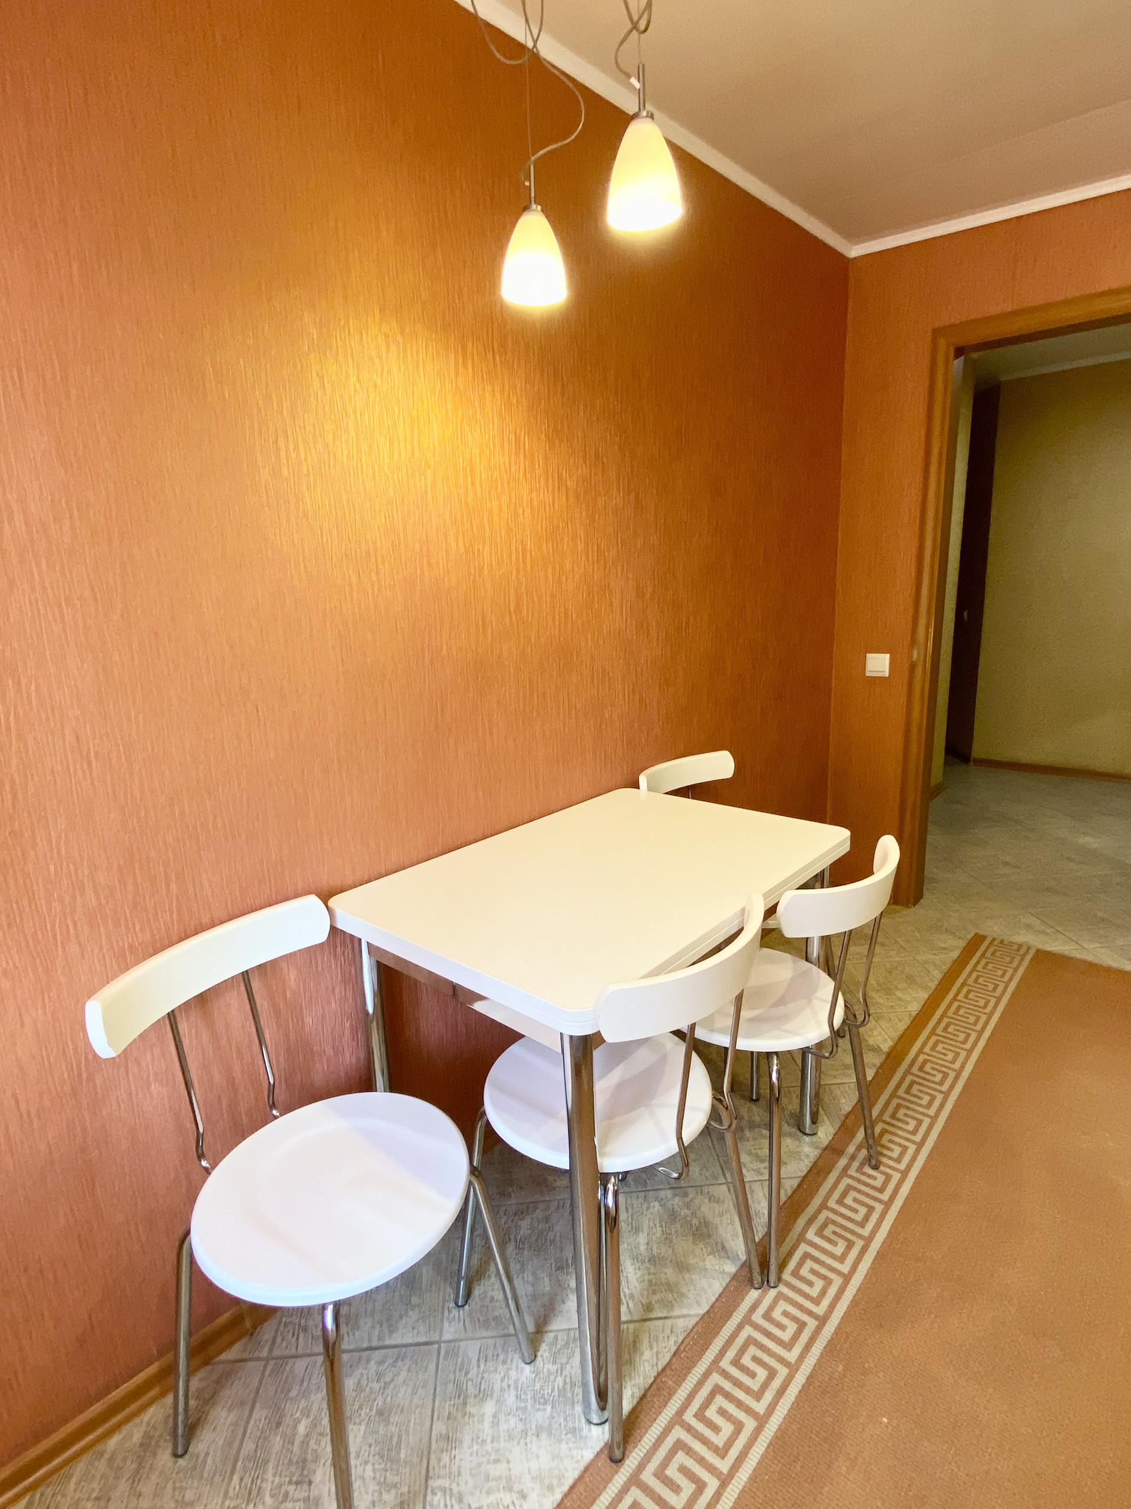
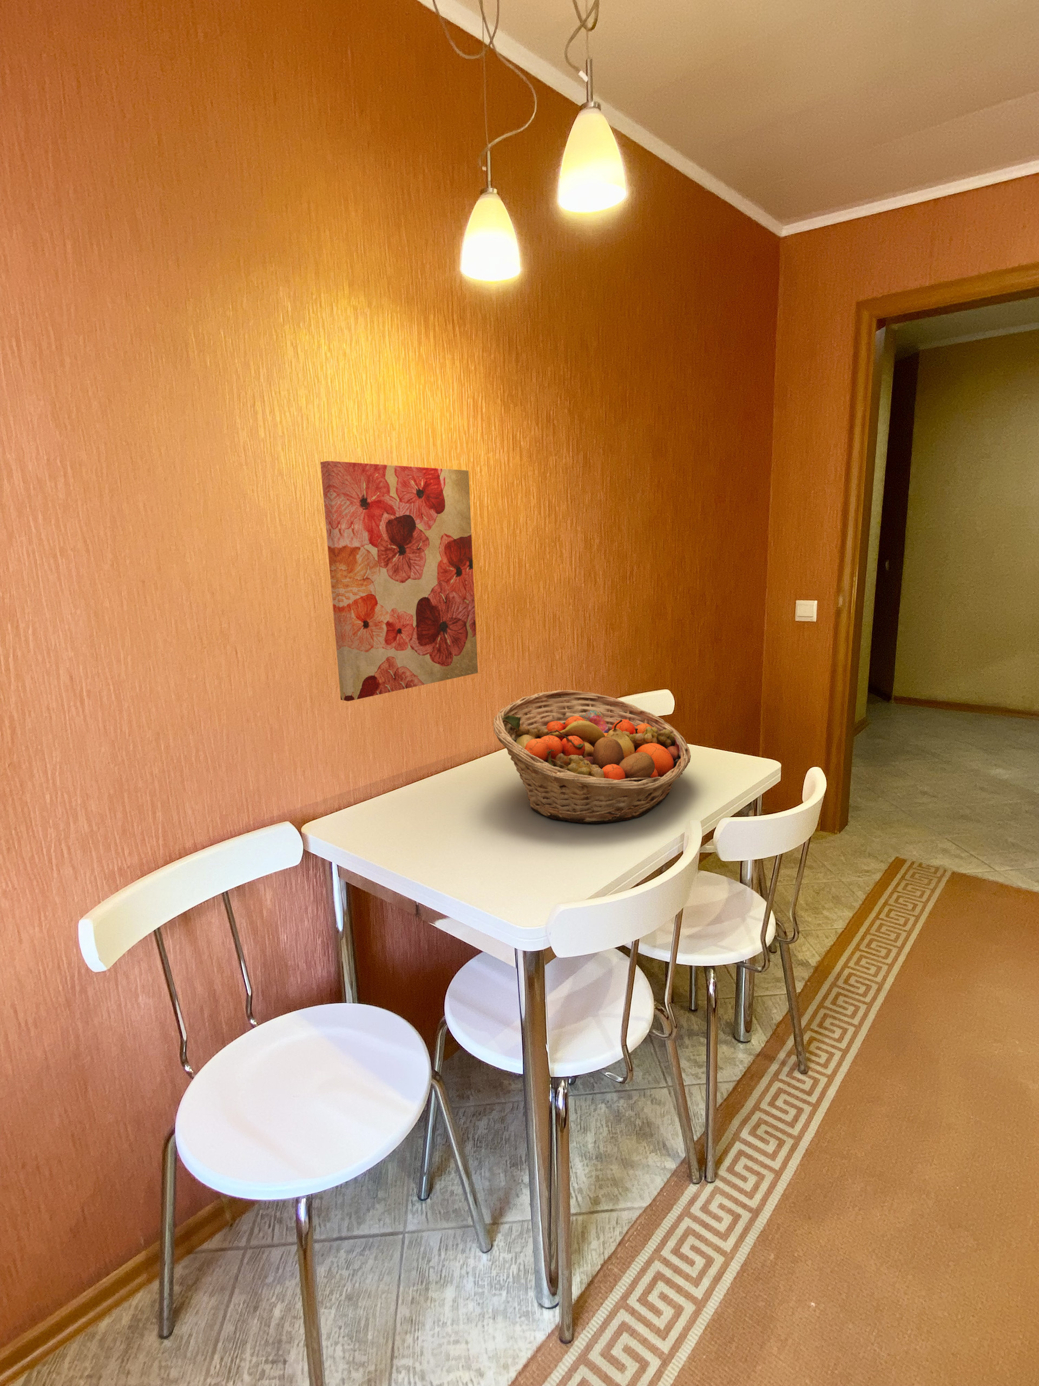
+ fruit basket (593, 751)
+ wall art (407, 580)
